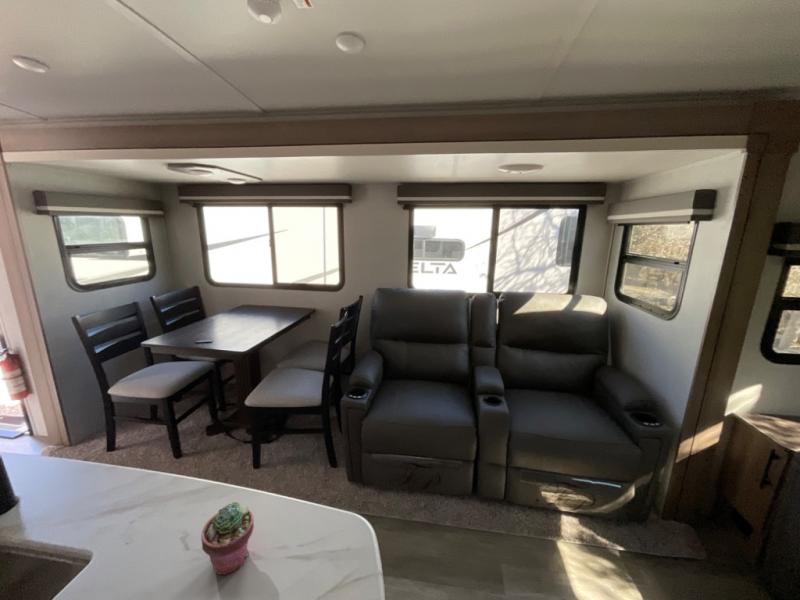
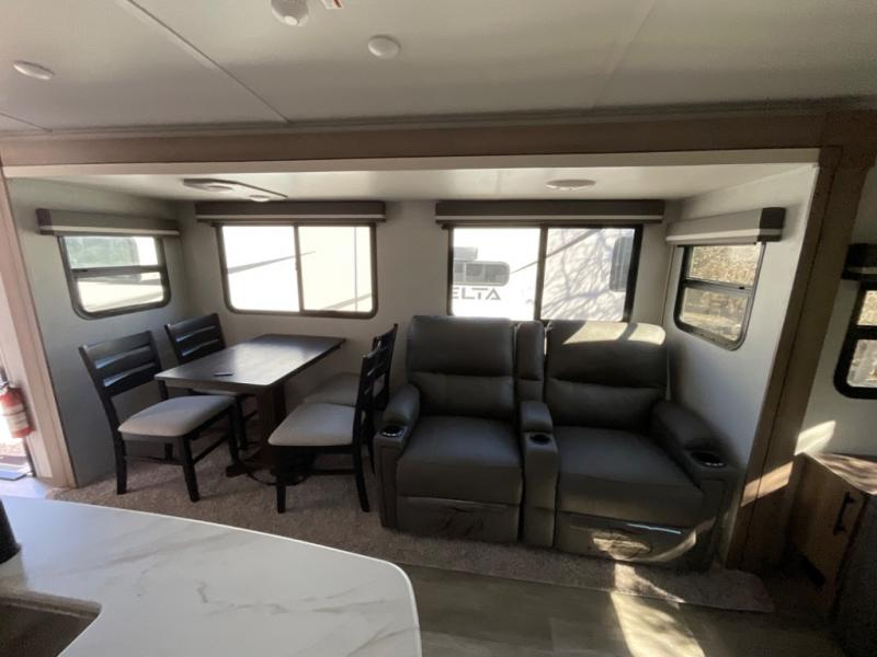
- potted succulent (228, 535)
